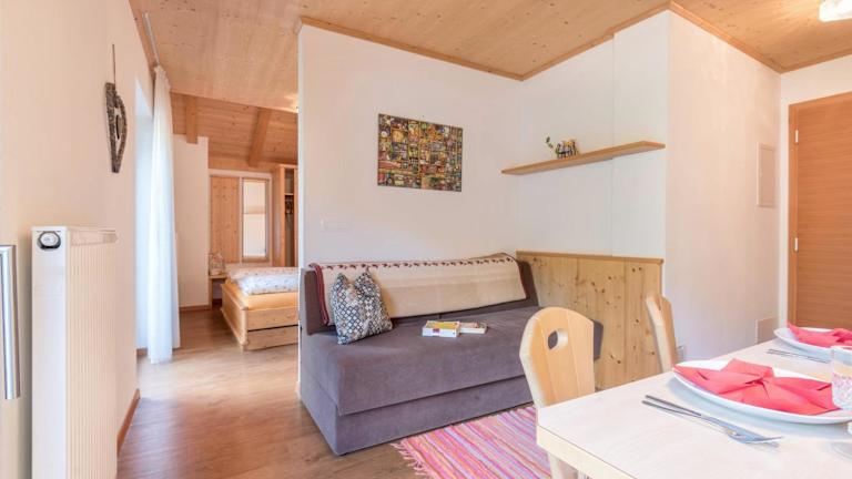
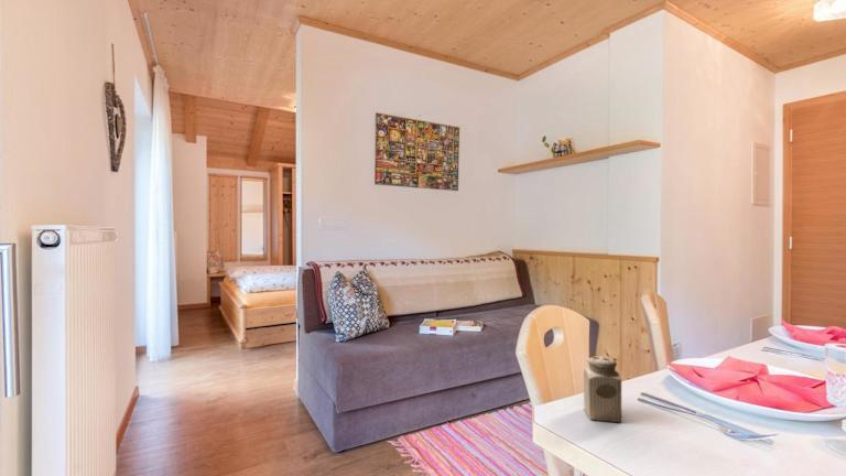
+ salt shaker (601, 386)
